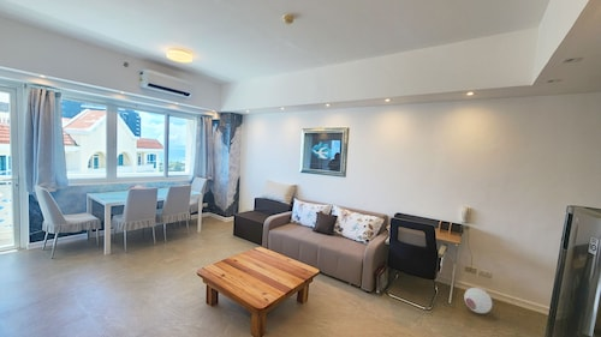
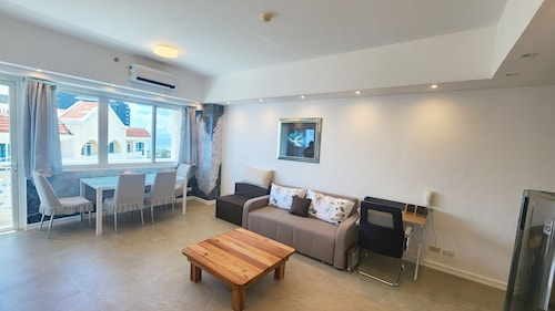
- ball (477, 300)
